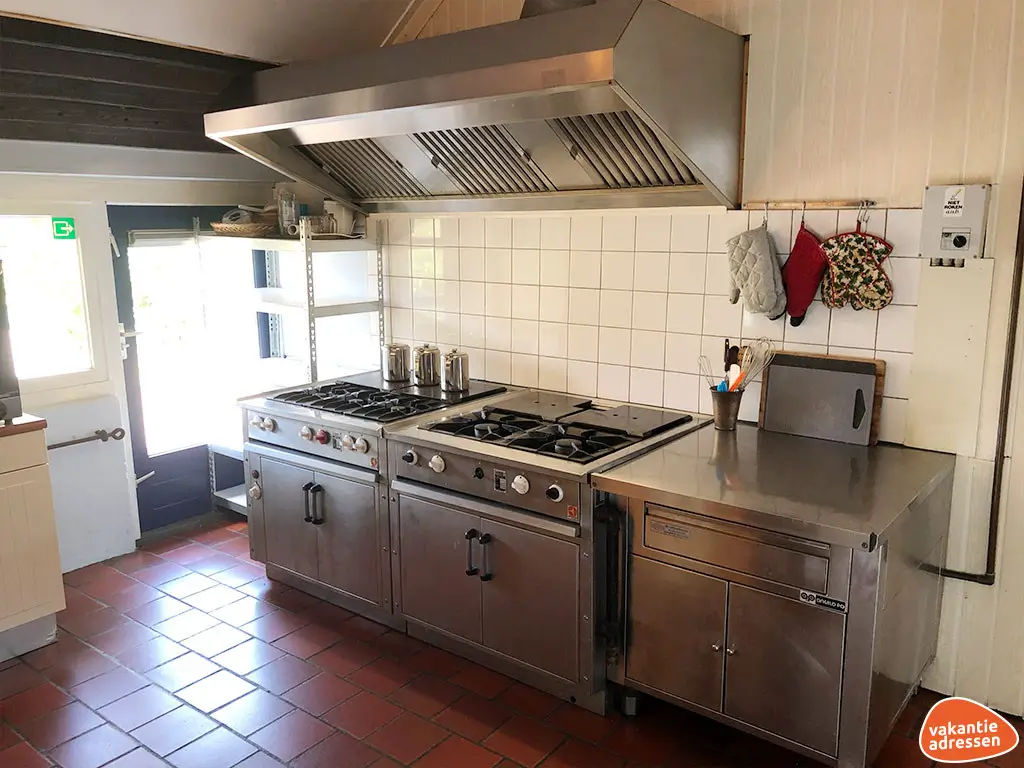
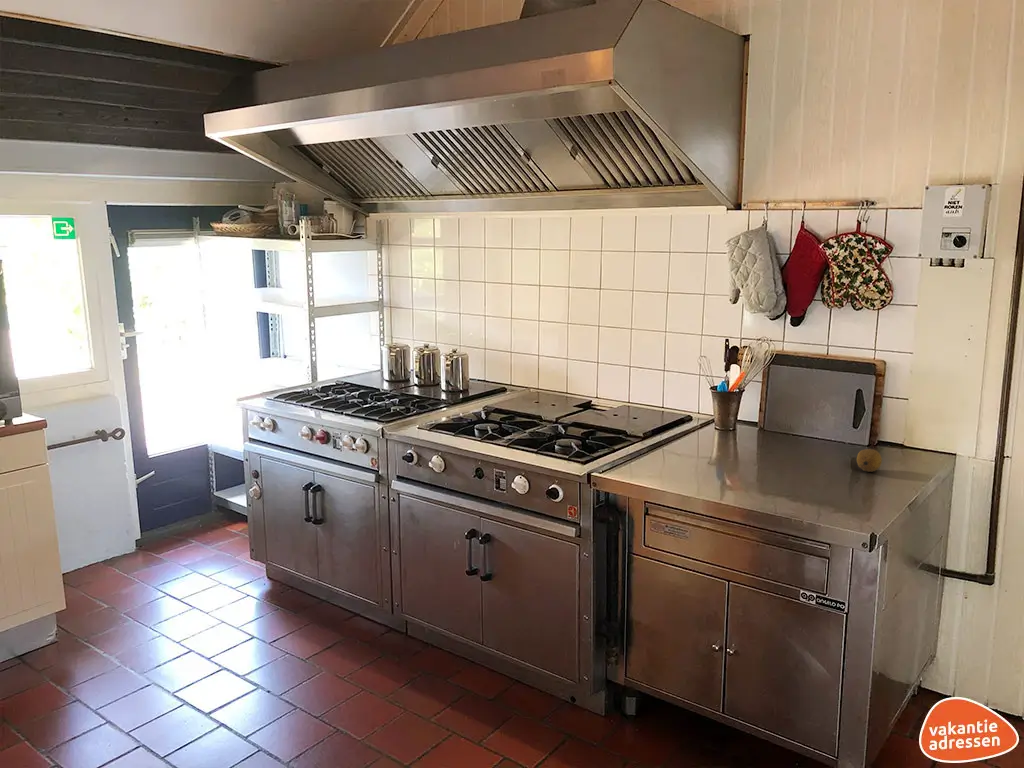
+ fruit (869, 460)
